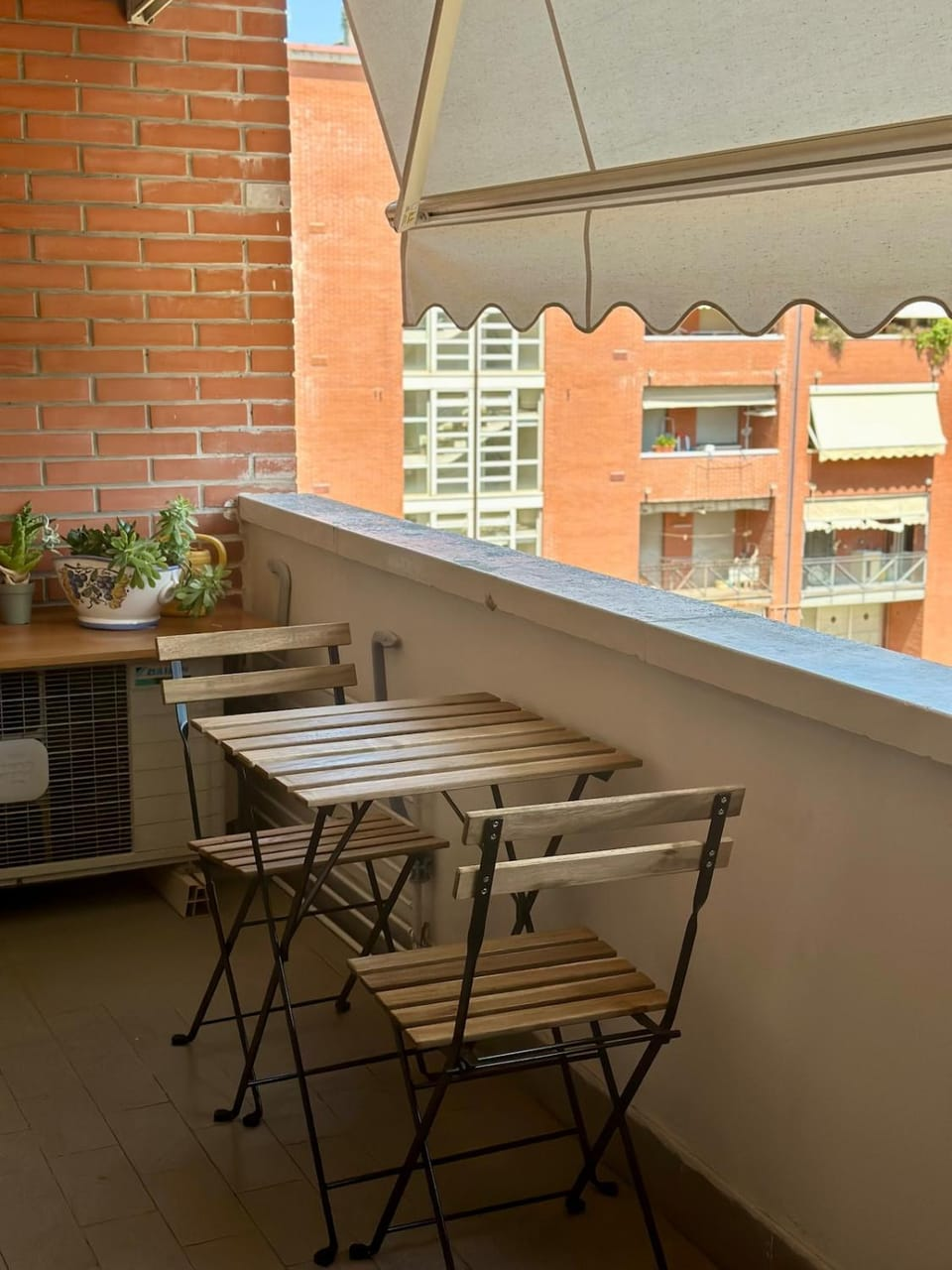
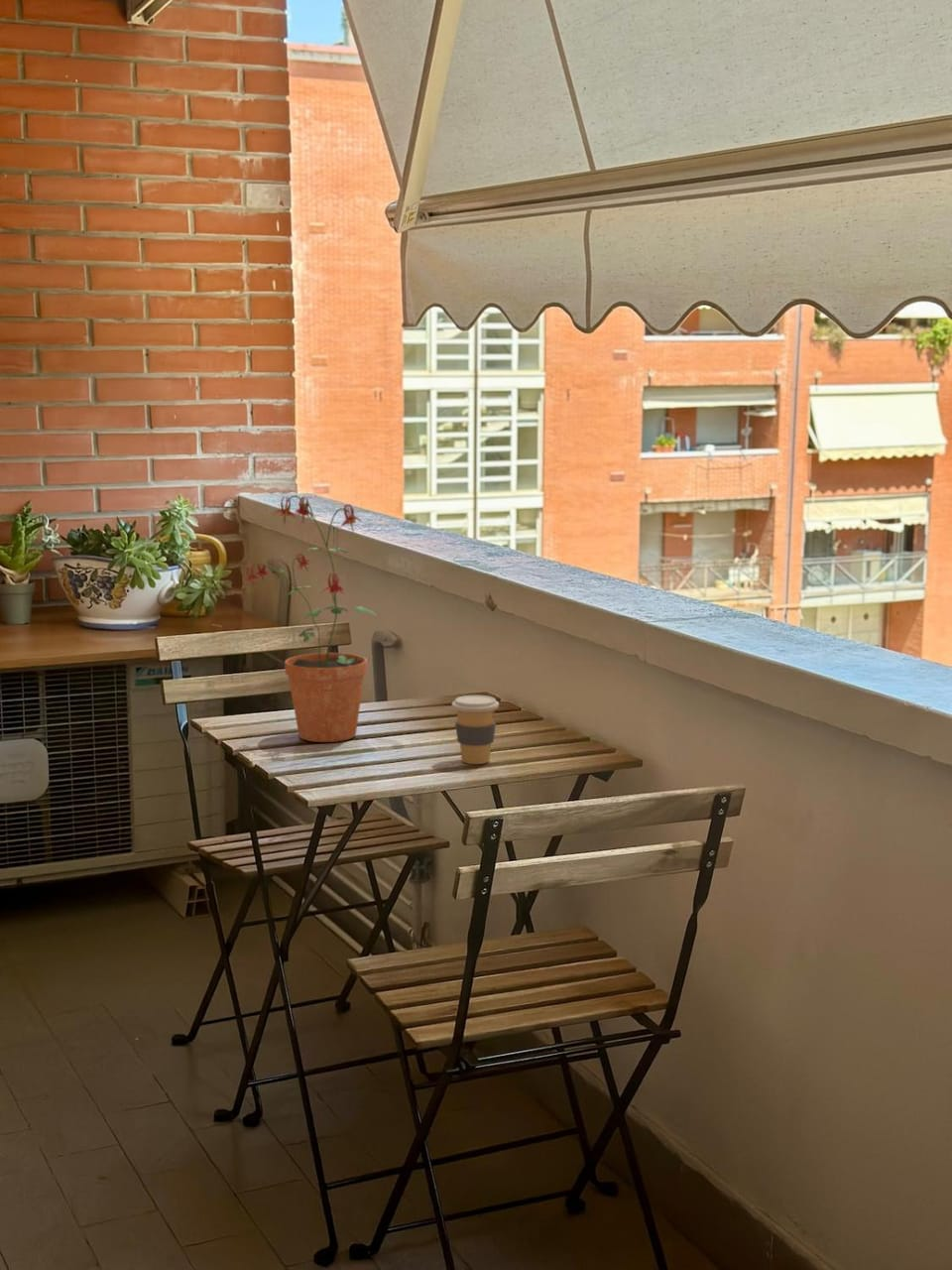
+ coffee cup (475, 729)
+ potted plant (315, 616)
